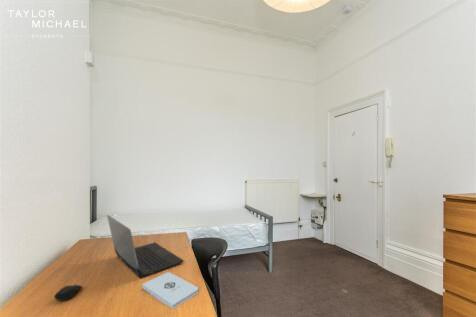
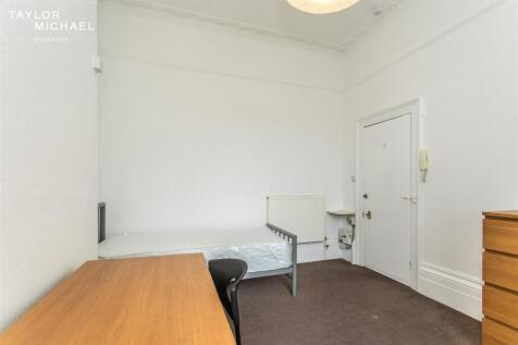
- notepad (170, 288)
- computer mouse (68, 291)
- laptop computer (147, 244)
